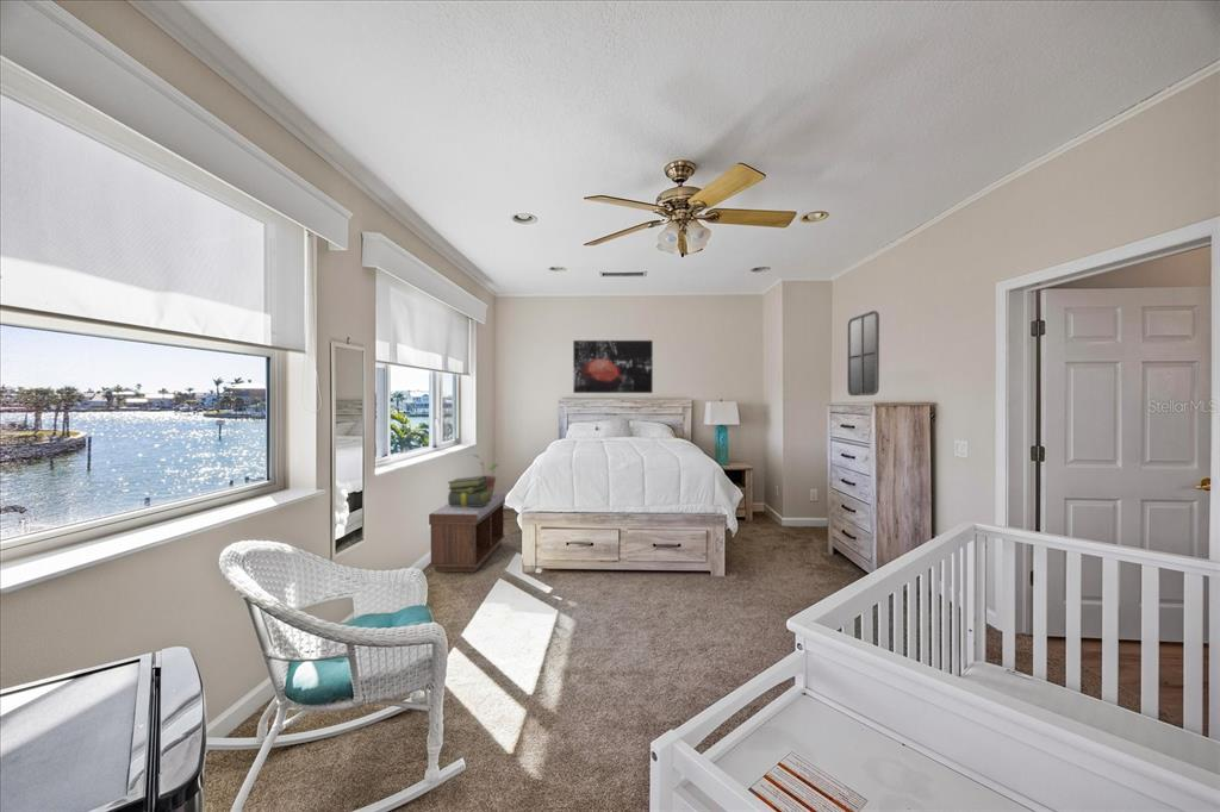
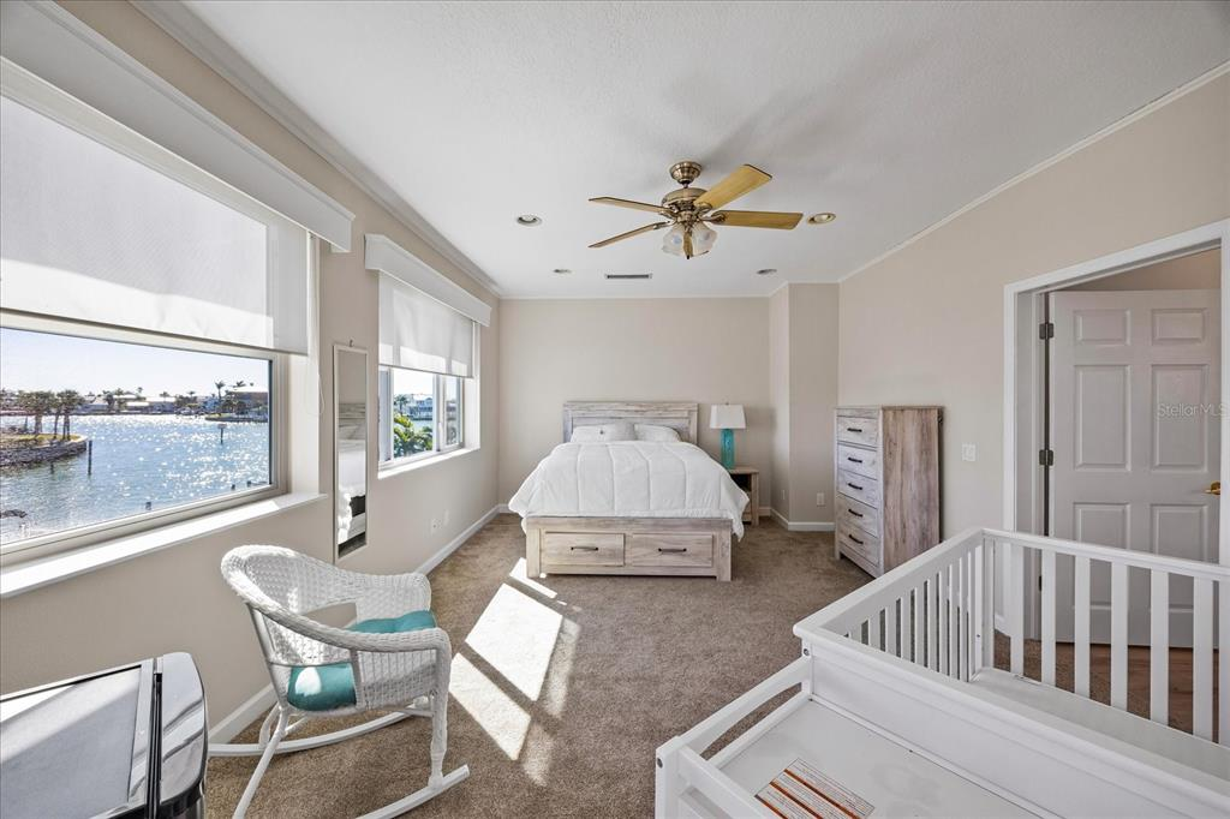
- home mirror (863, 355)
- potted plant (483, 474)
- stack of books (468, 491)
- bench (471, 527)
- wall art (612, 367)
